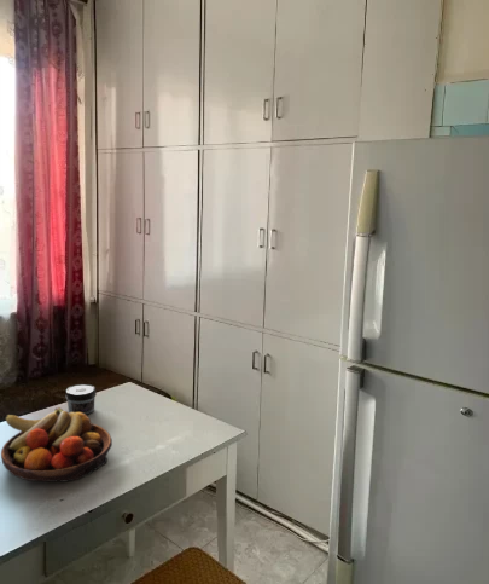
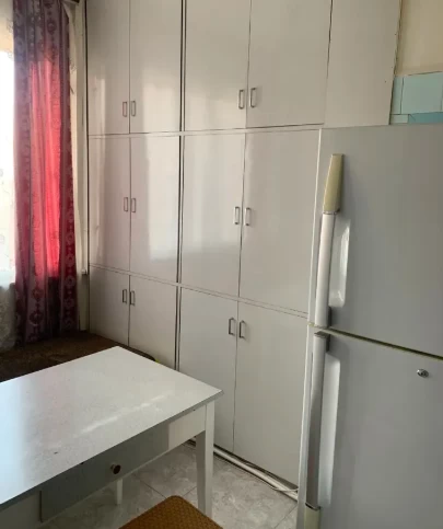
- jar (81, 399)
- fruit bowl (56, 439)
